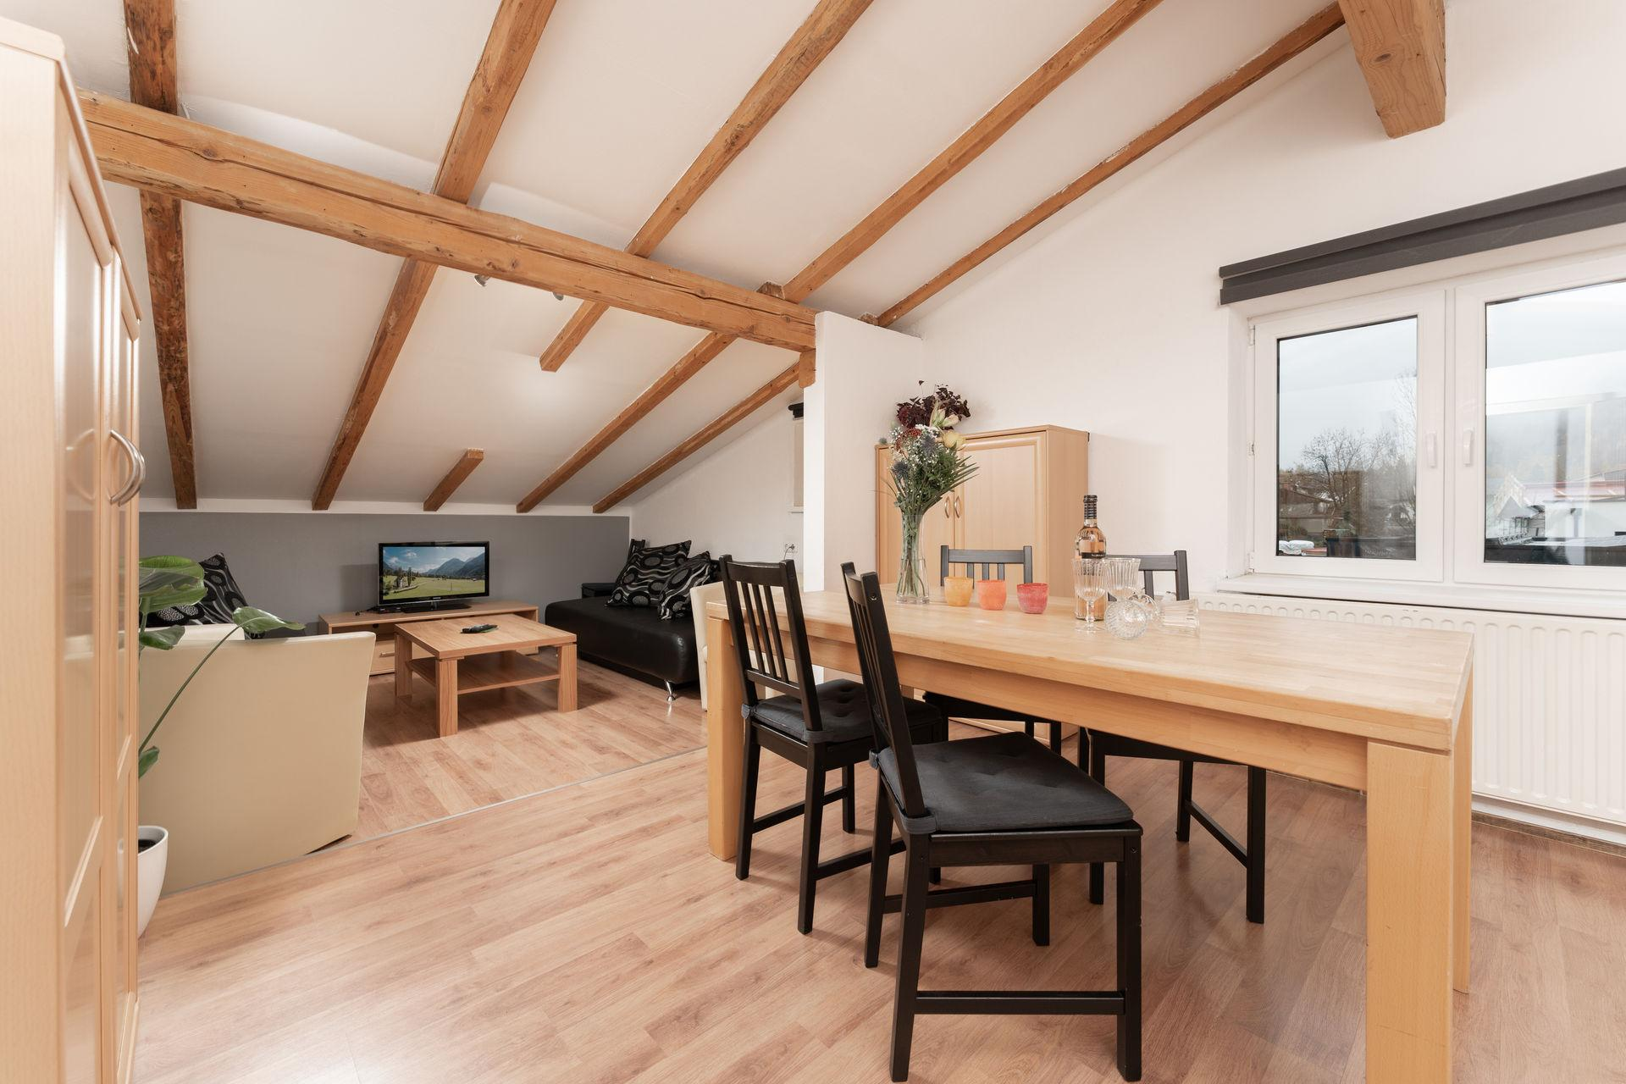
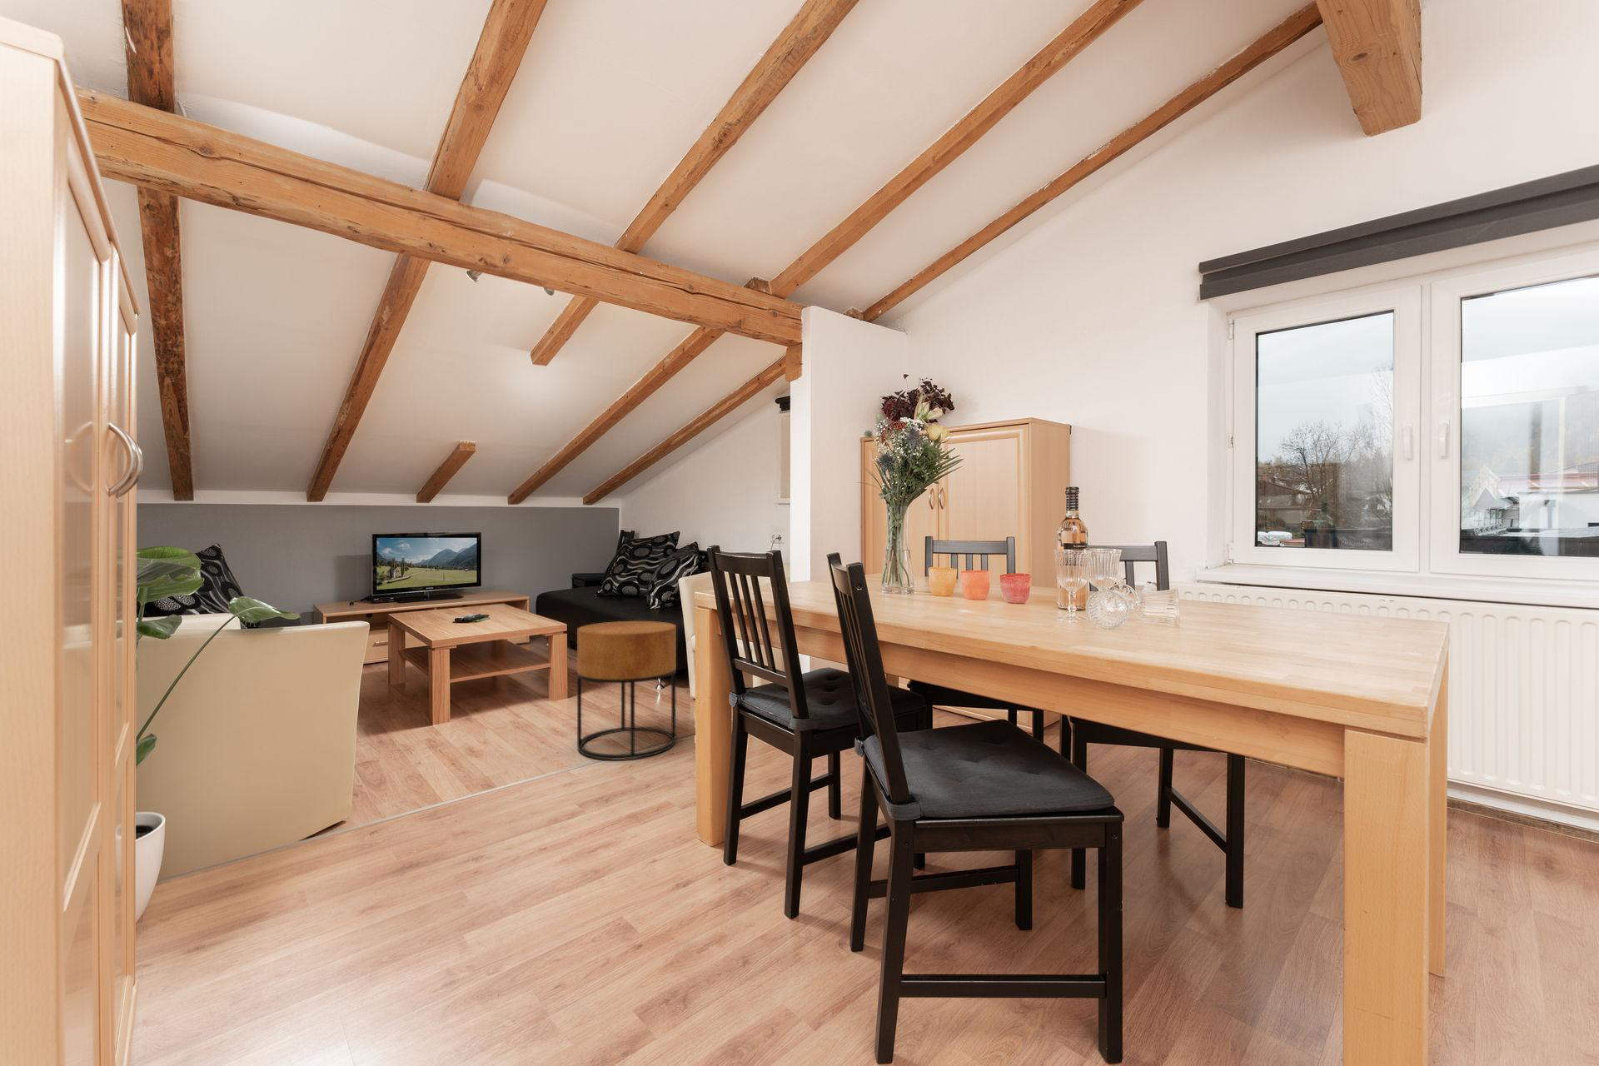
+ side table (625, 685)
